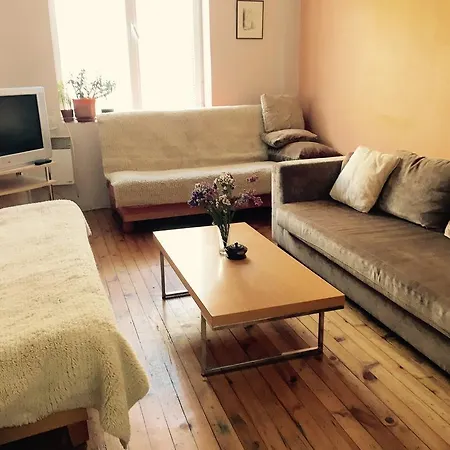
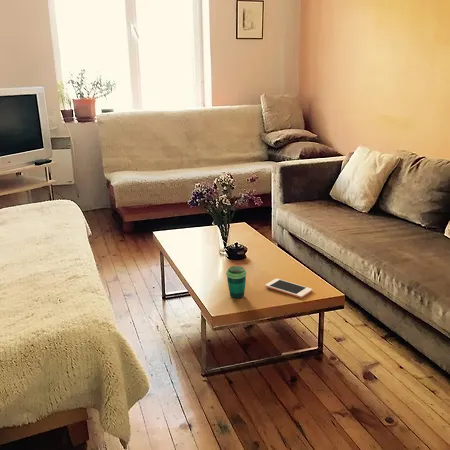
+ cell phone (288, 287)
+ cup (236, 282)
